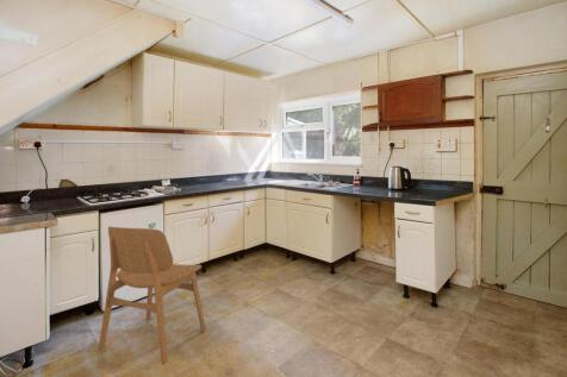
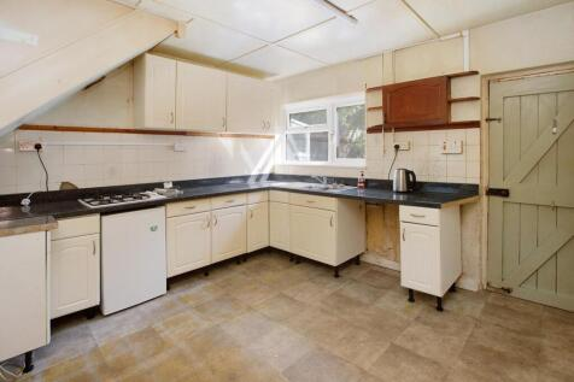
- dining chair (155, 281)
